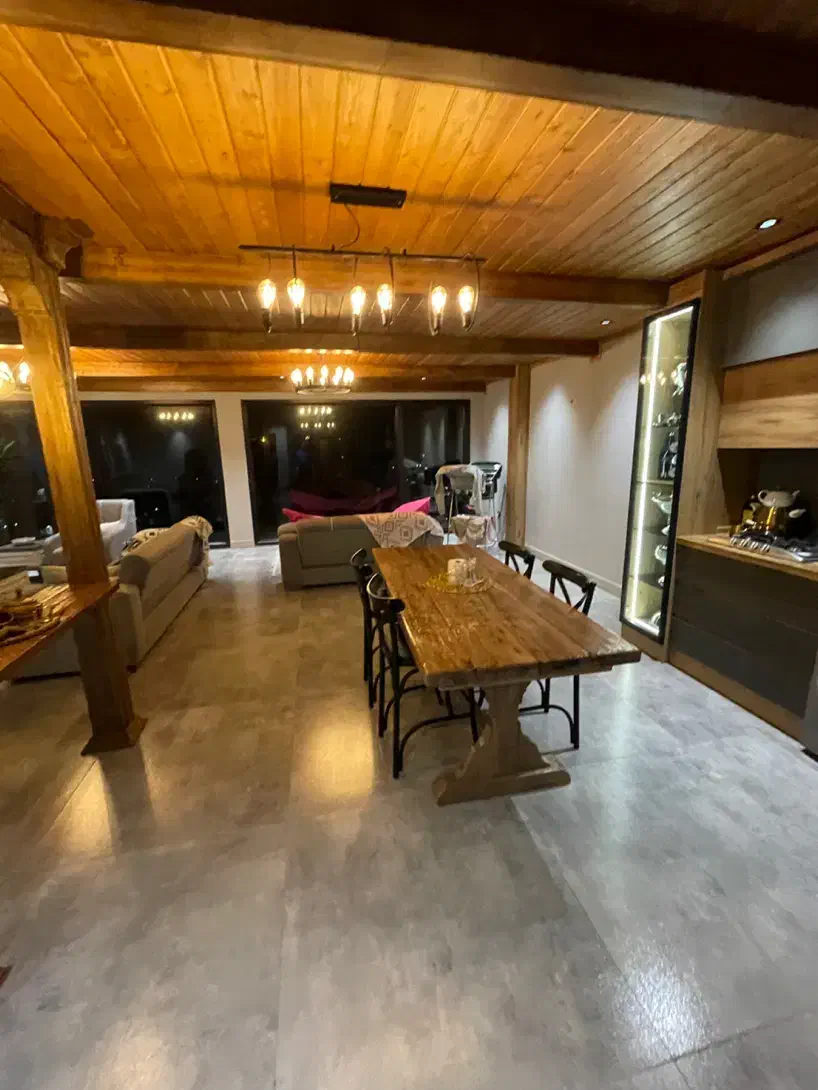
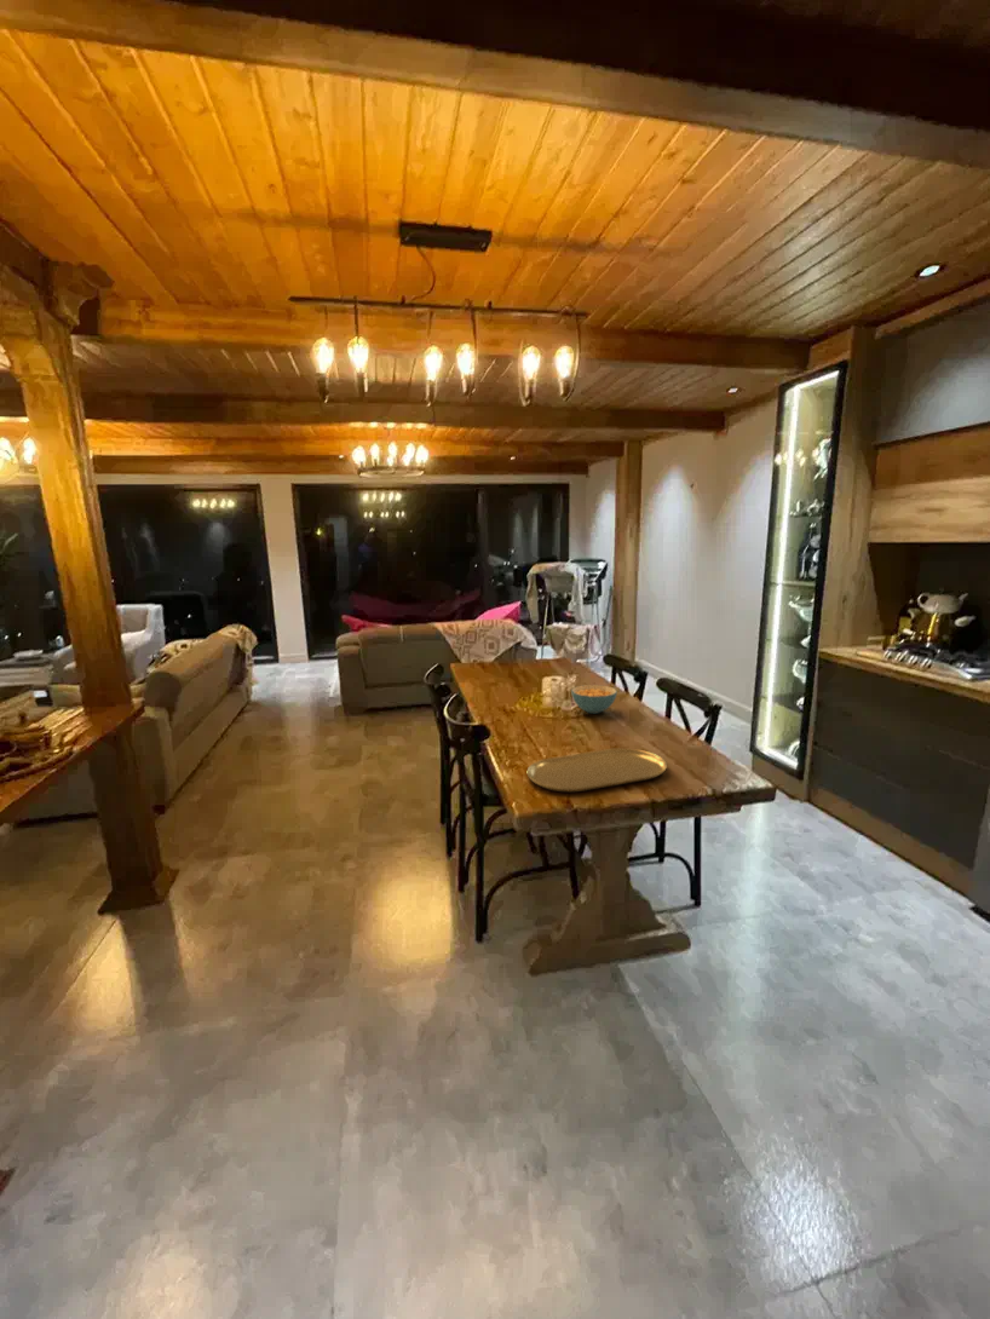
+ placemat (597, 770)
+ cereal bowl (593, 701)
